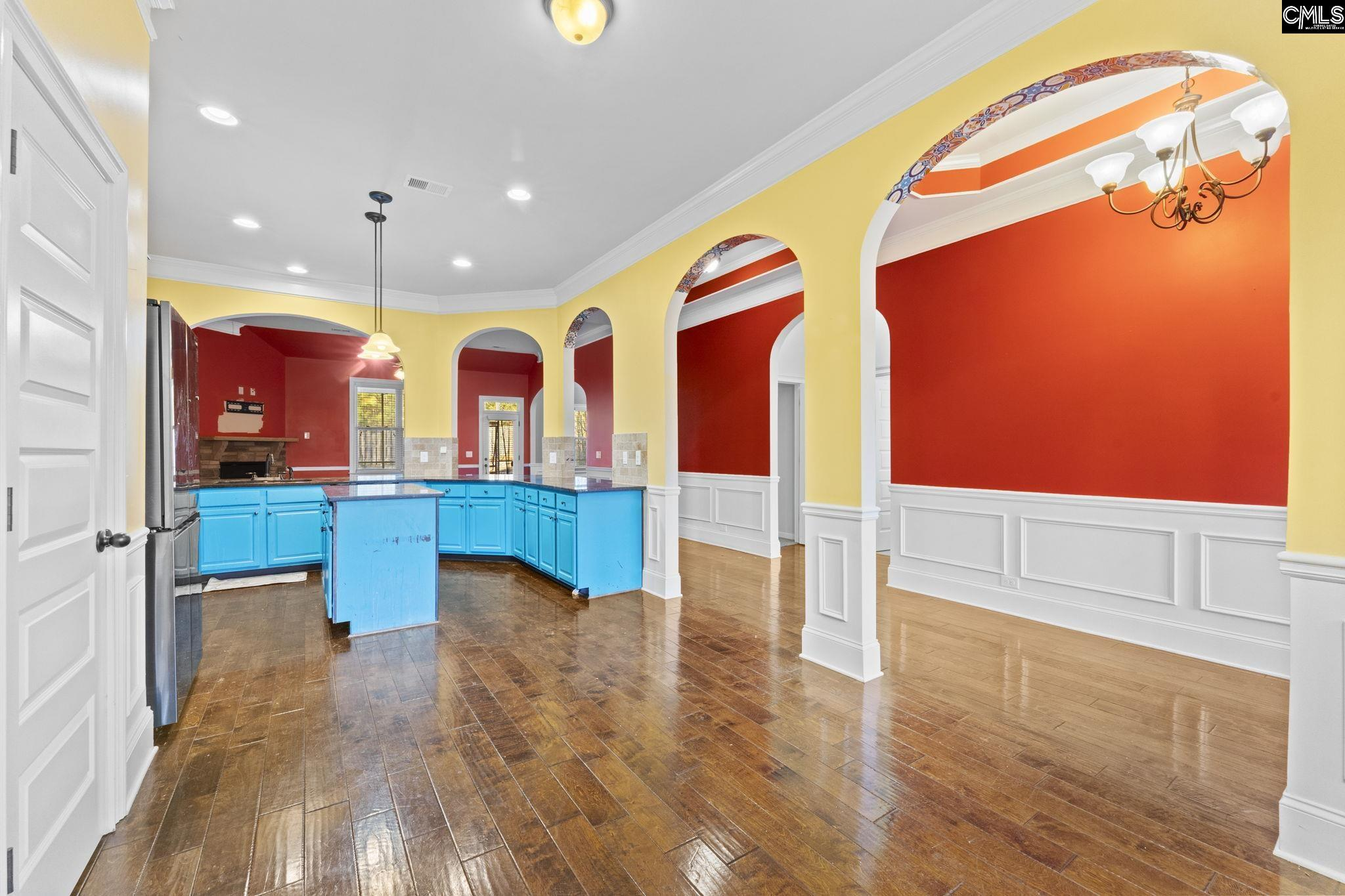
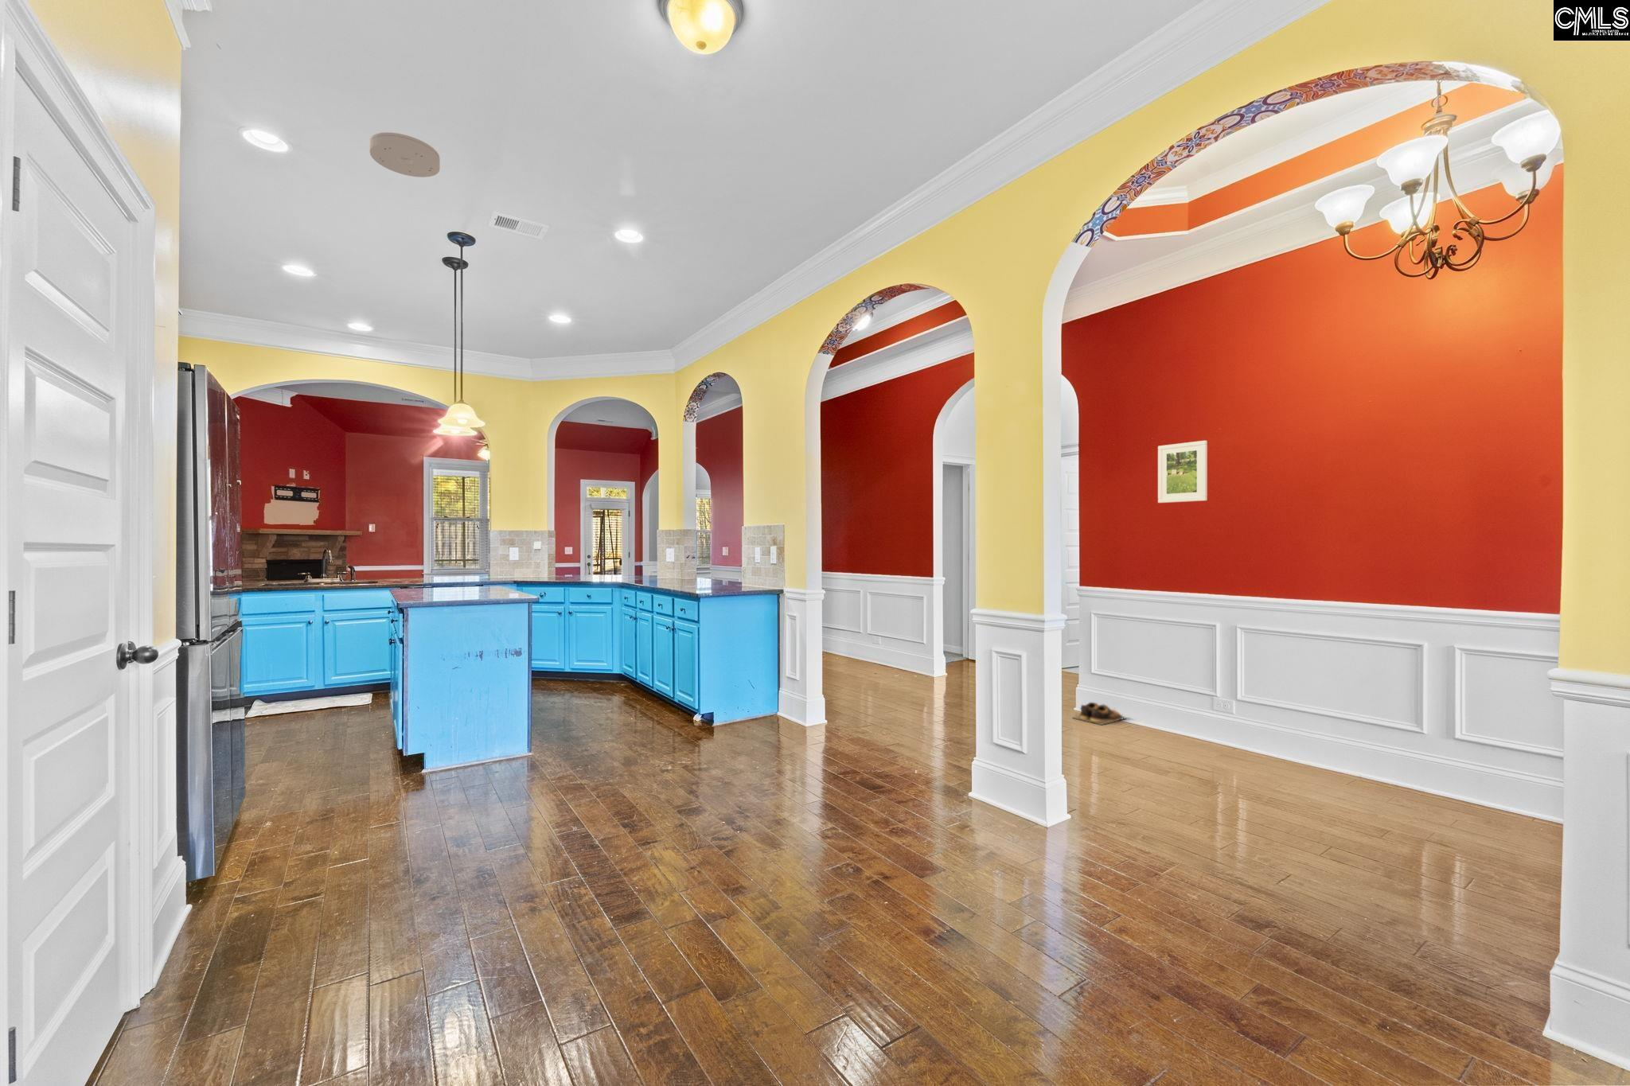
+ smoke detector (405, 155)
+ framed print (1182, 473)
+ shoes (1099, 710)
